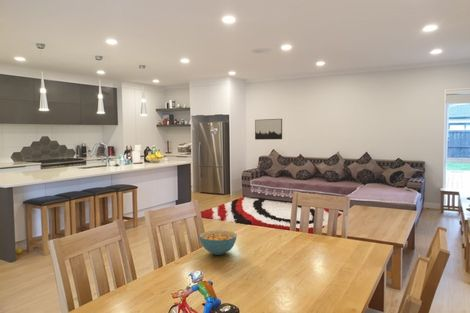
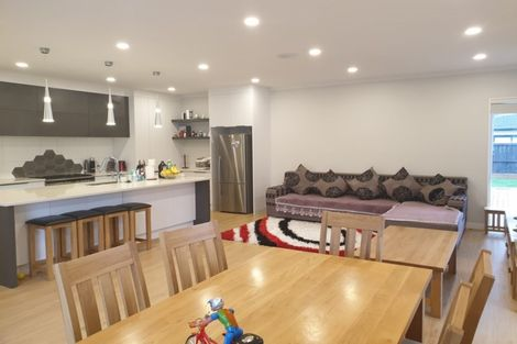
- cereal bowl (218, 244)
- wall art (268, 129)
